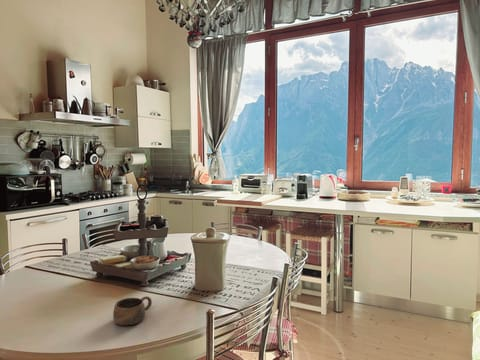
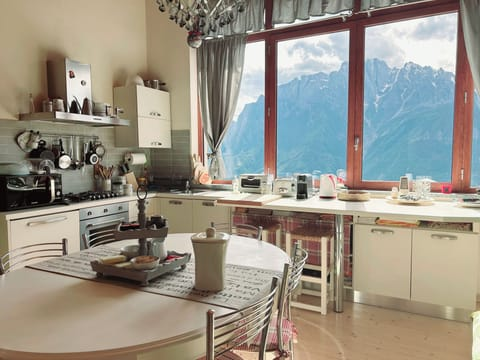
- cup (134, 309)
